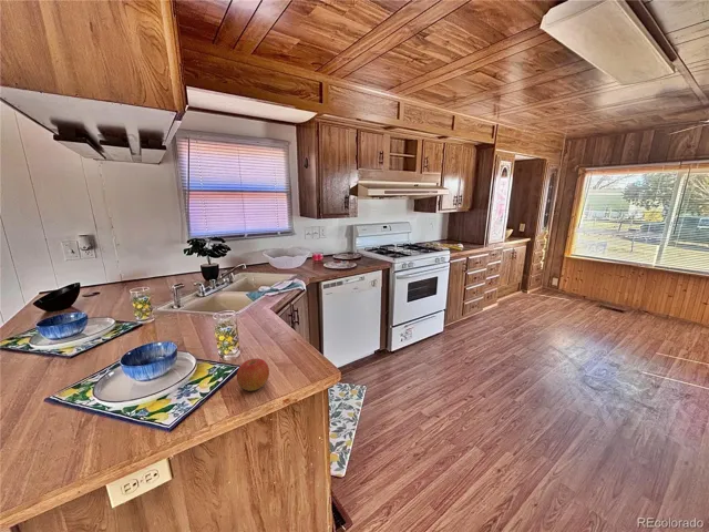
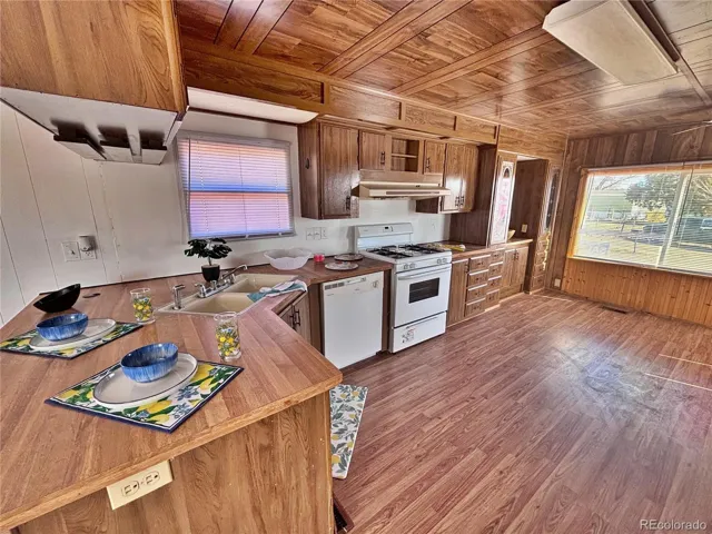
- apple (253, 372)
